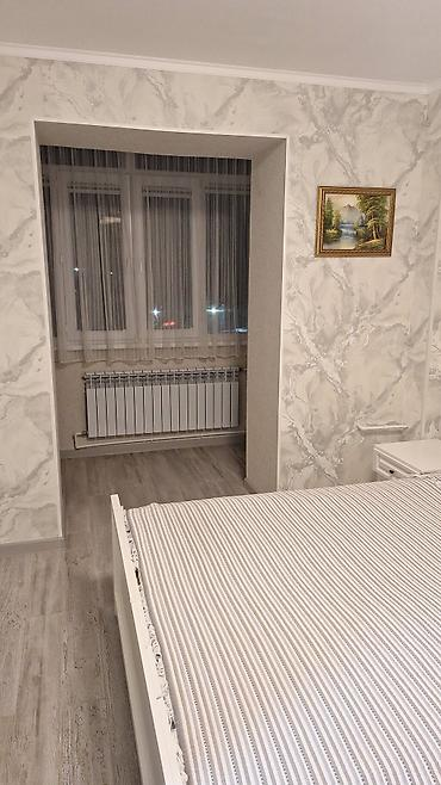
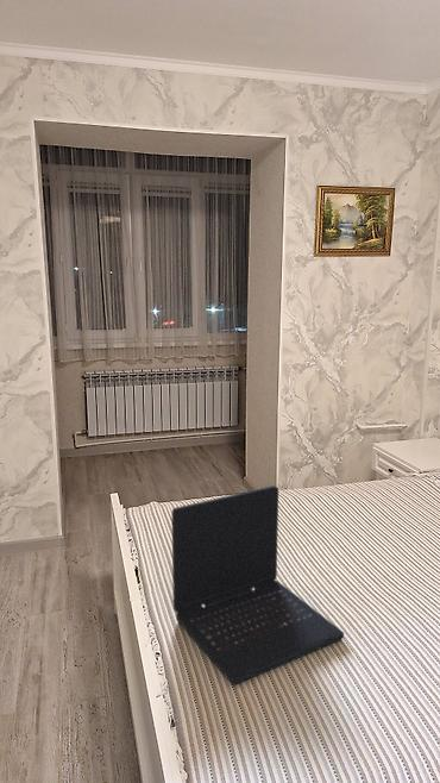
+ laptop (257, 572)
